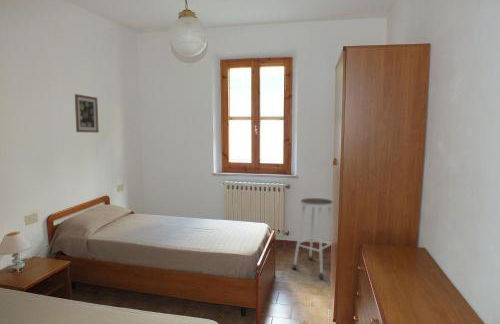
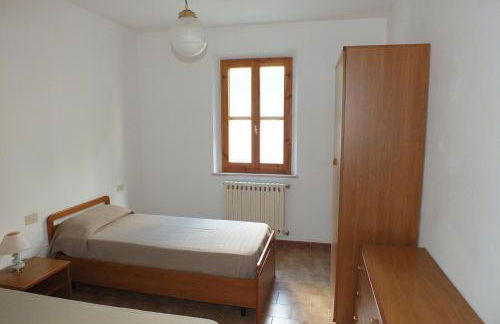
- stool (319, 235)
- wall art (87, 114)
